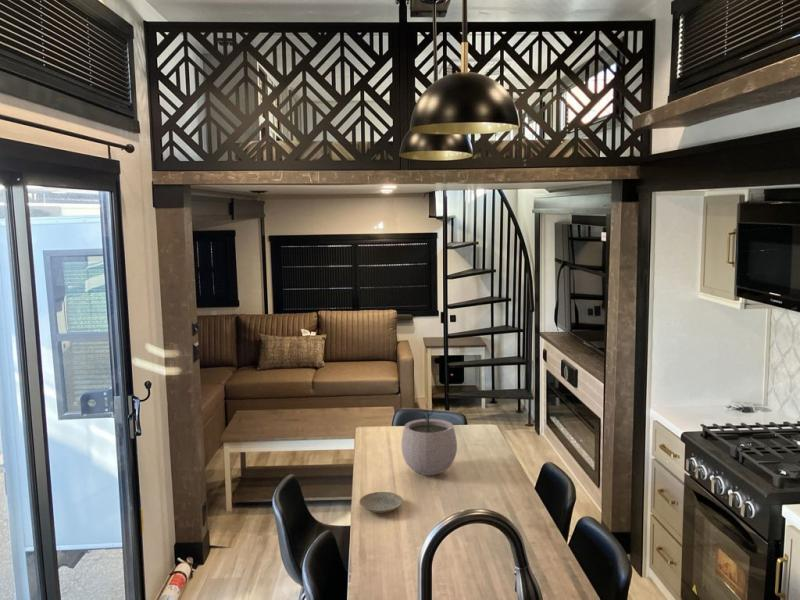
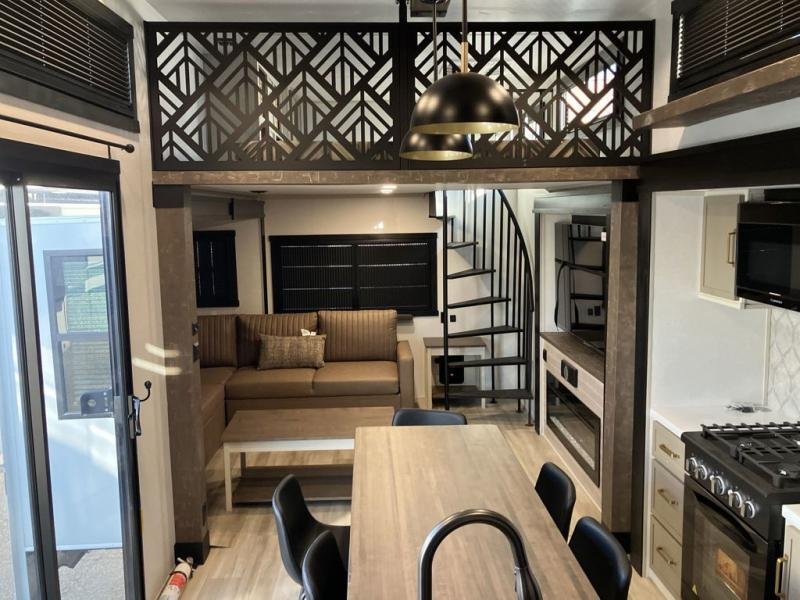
- plant pot (429, 438)
- plate (381, 504)
